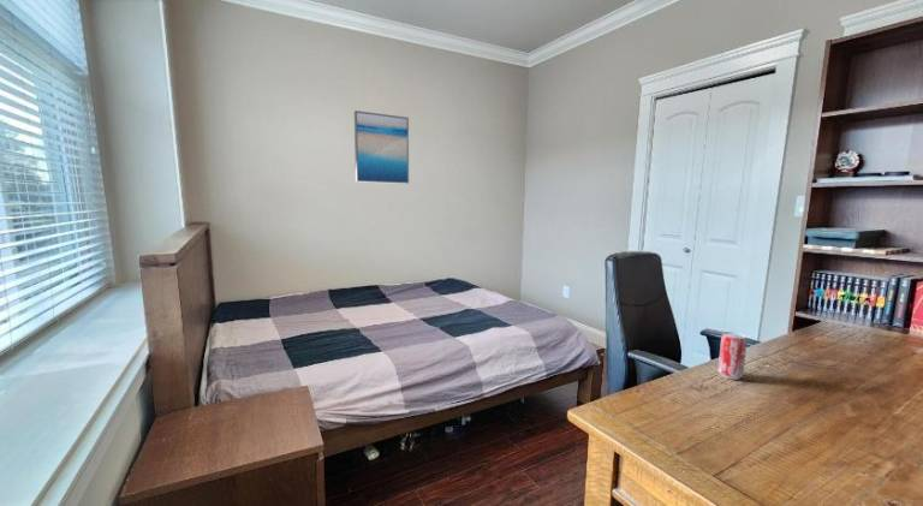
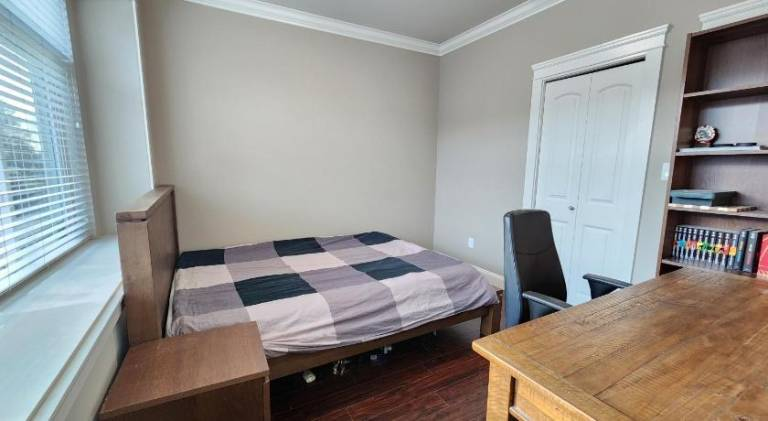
- wall art (382, 148)
- beverage can (732, 355)
